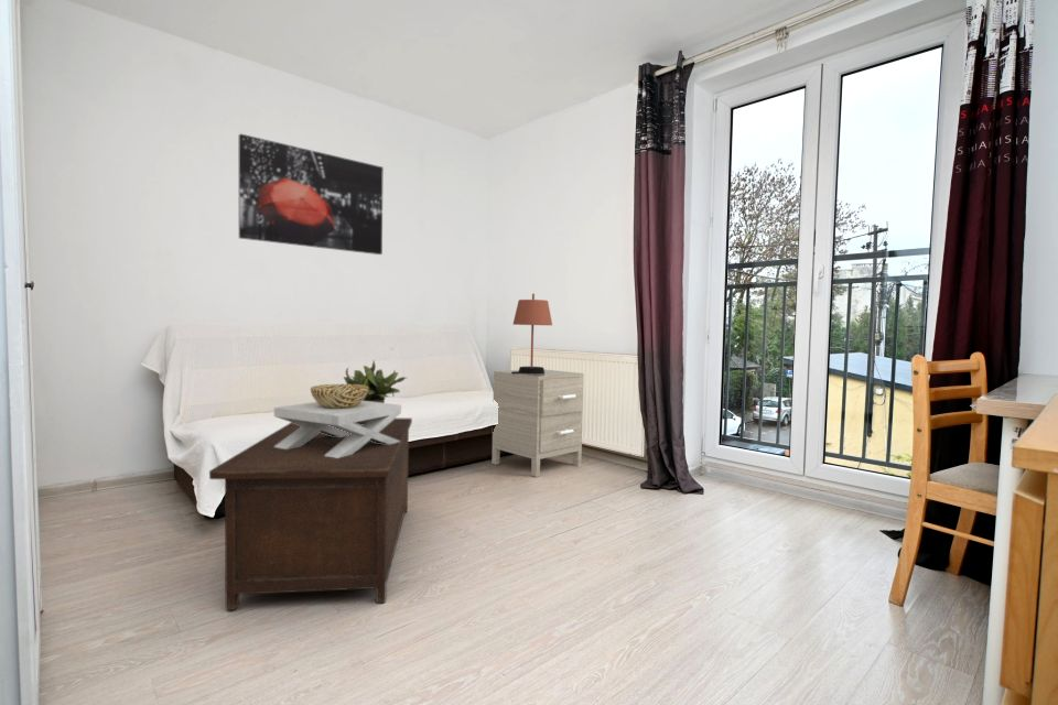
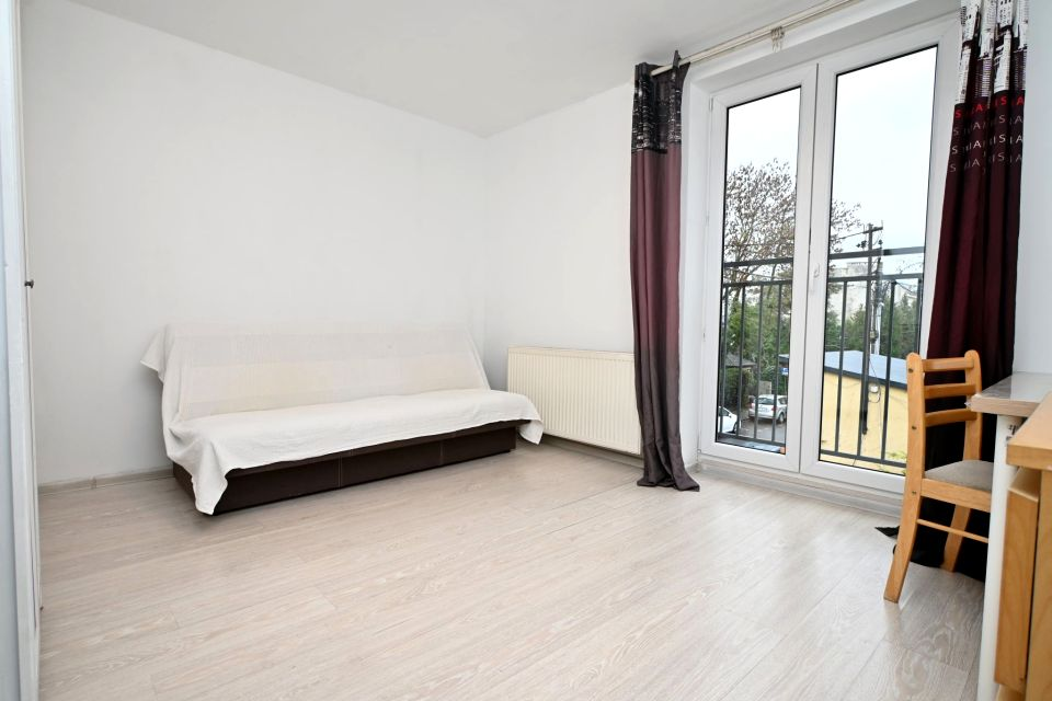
- potted plant (376, 390)
- nightstand (541, 419)
- decorative bowl (339, 414)
- wall art (316, 199)
- table lamp (531, 333)
- cabinet (333, 495)
